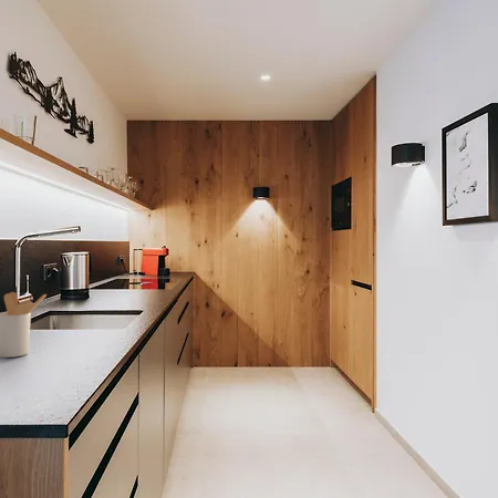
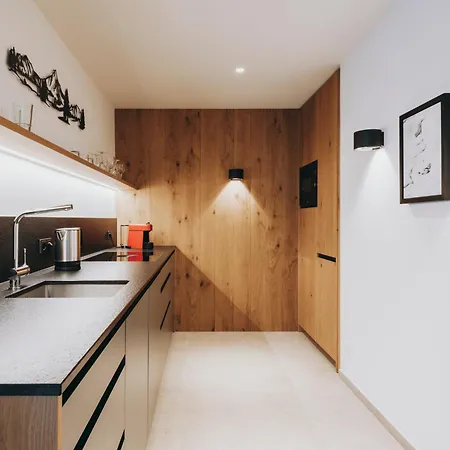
- utensil holder (22, 322)
